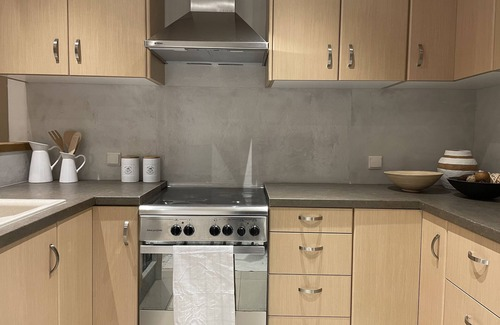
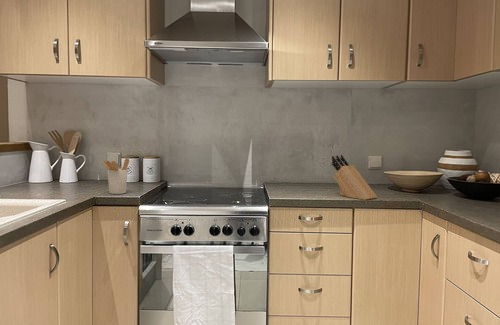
+ knife block (352, 176)
+ utensil holder (115, 175)
